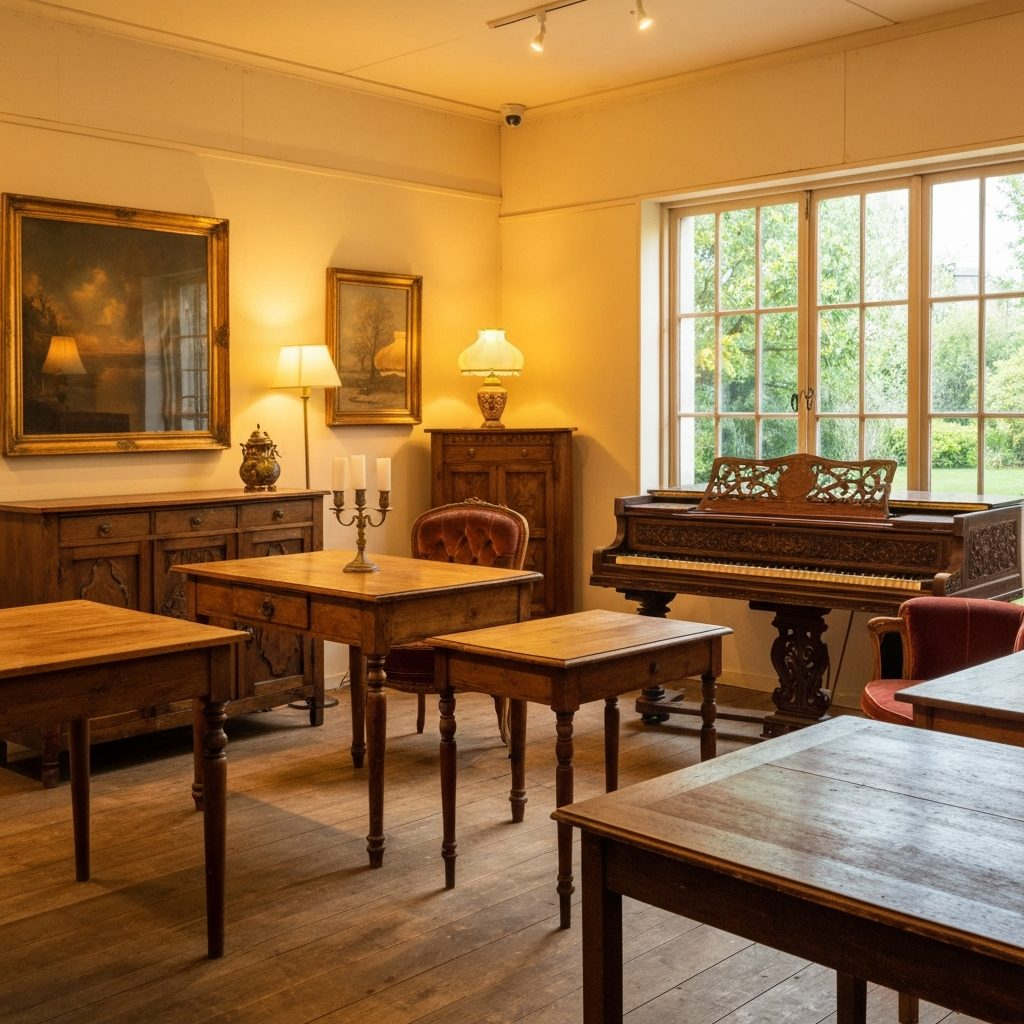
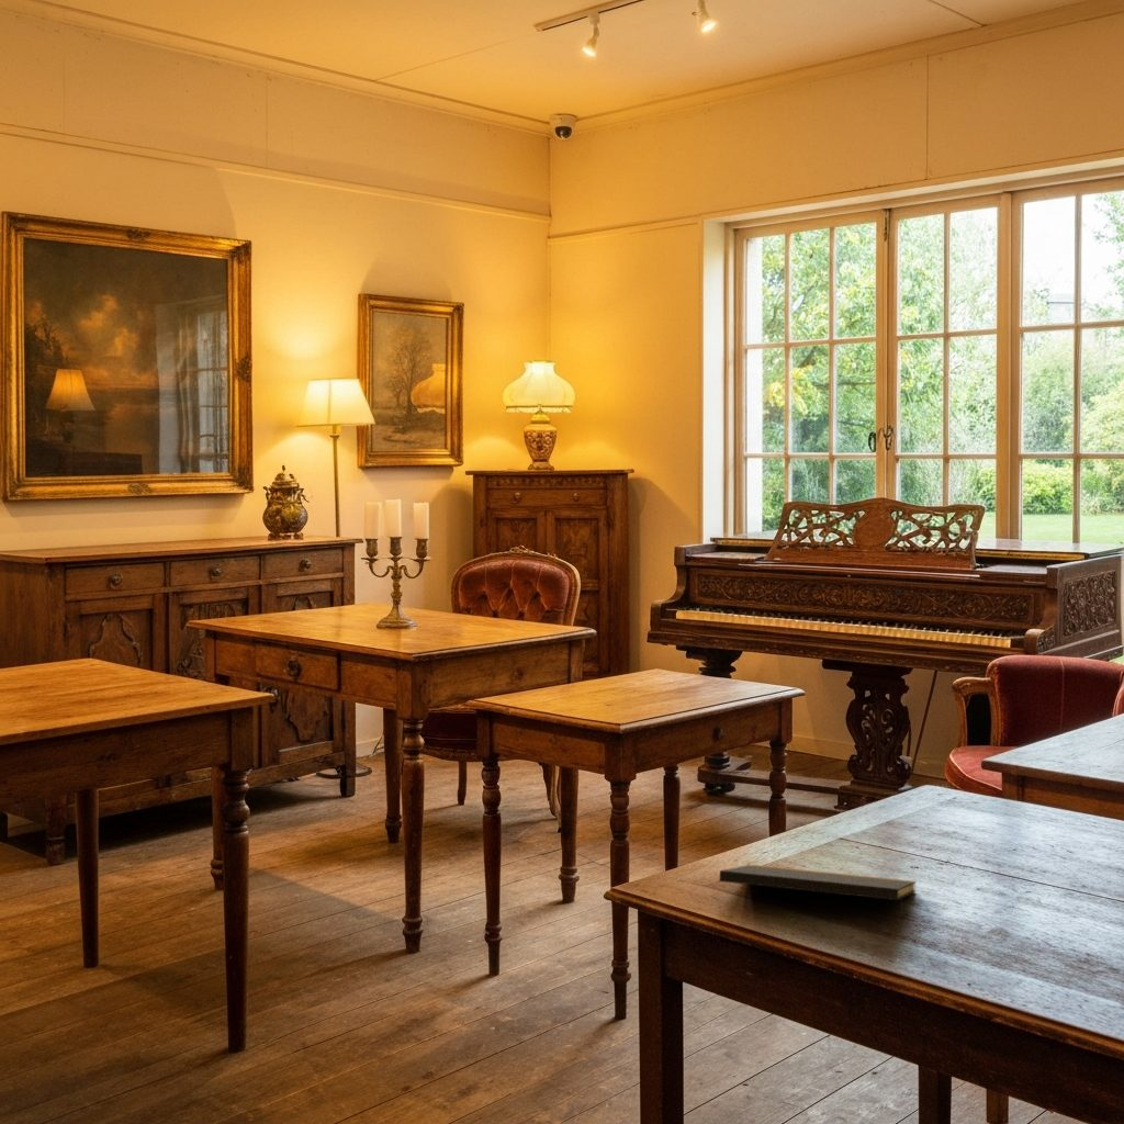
+ notepad (819, 881)
